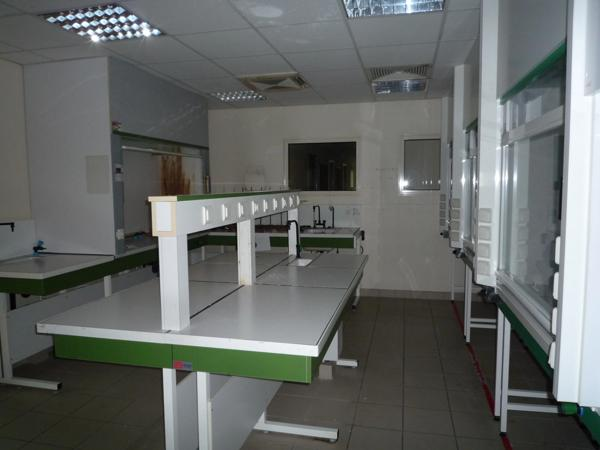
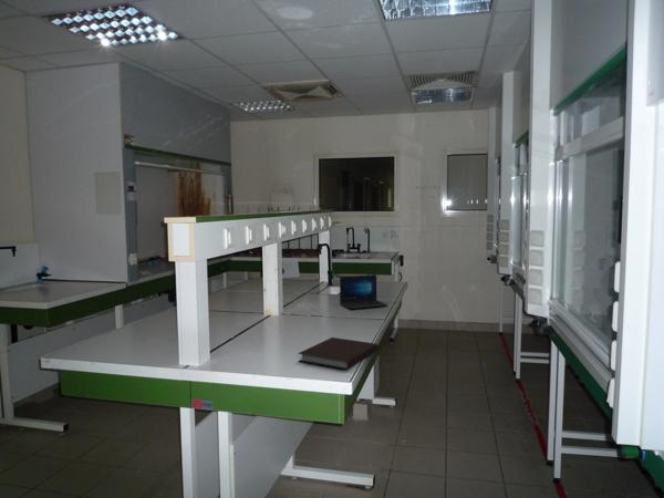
+ laptop (363, 291)
+ notebook (339, 352)
